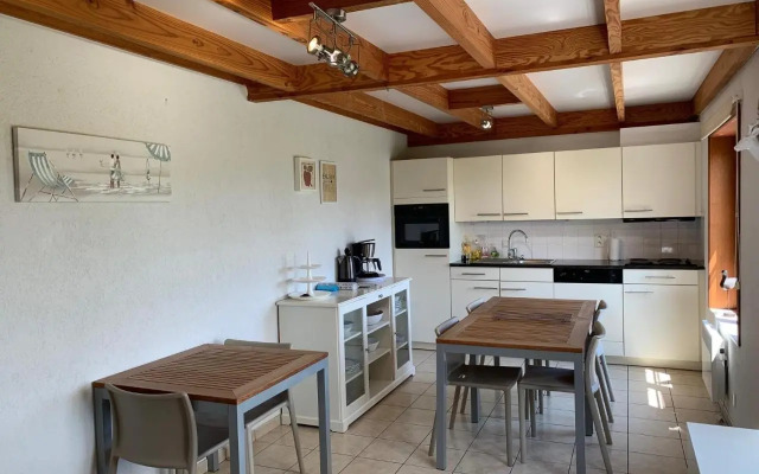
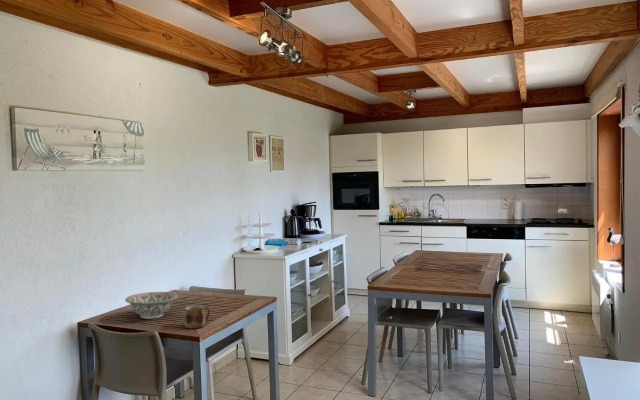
+ mug (196, 316)
+ decorative bowl (152, 306)
